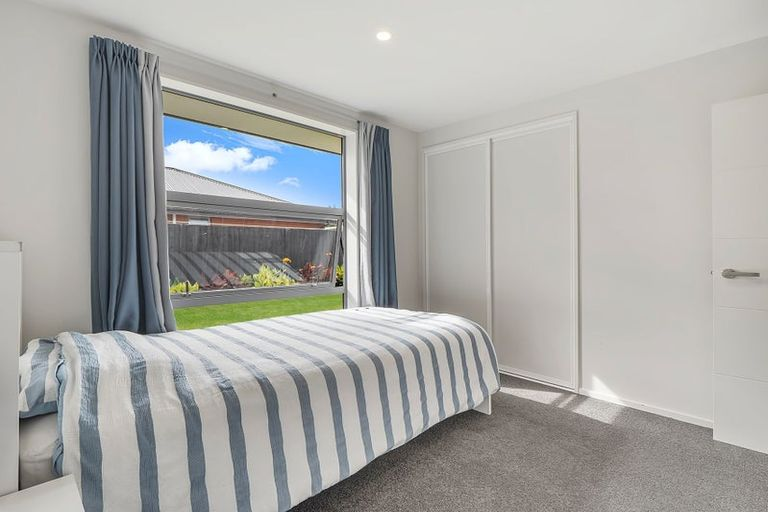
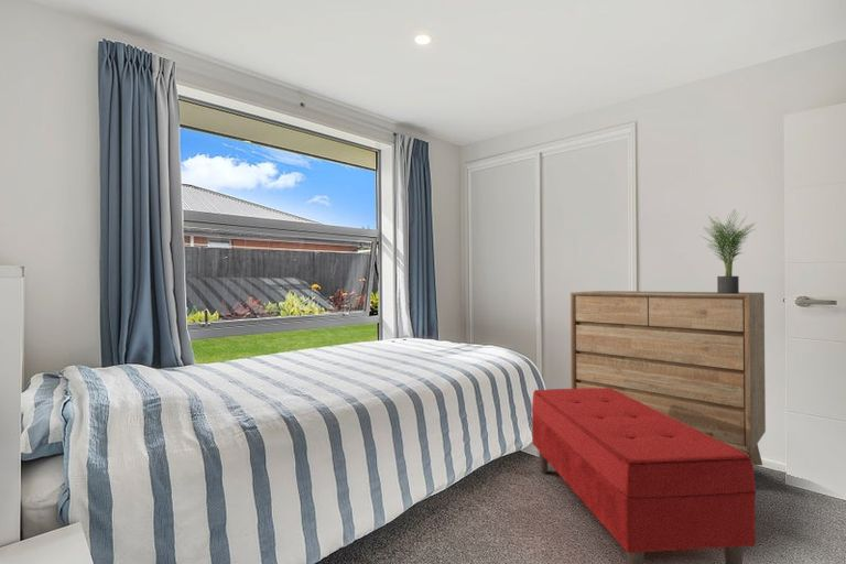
+ bench (617, 464)
+ potted plant (726, 249)
+ dresser (660, 371)
